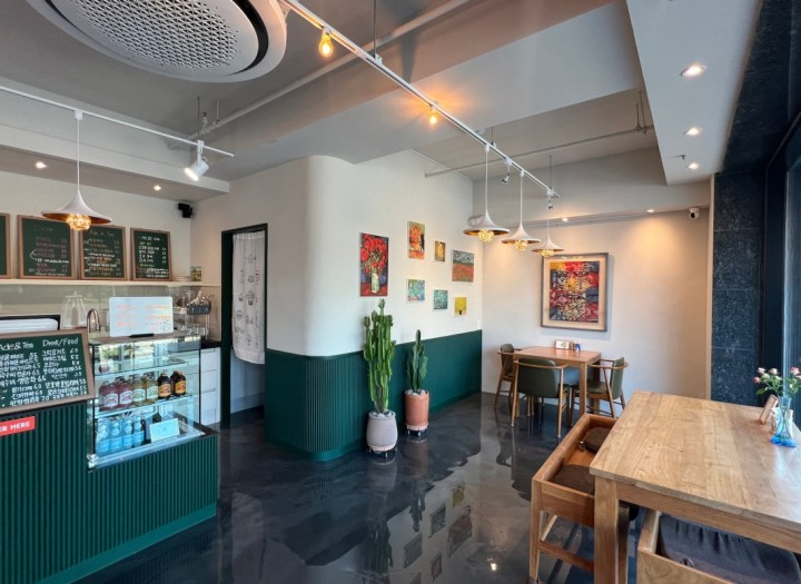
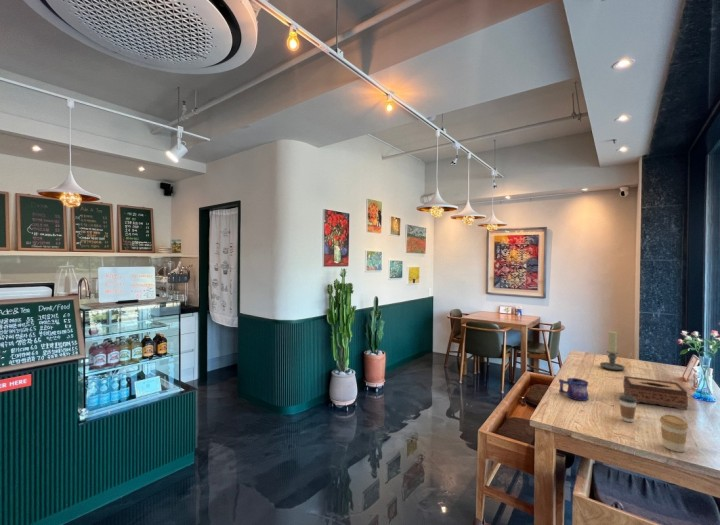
+ tissue box (653, 391)
+ mug (573, 388)
+ candle holder (612, 349)
+ coffee cup (627, 408)
+ coffee cup (673, 432)
